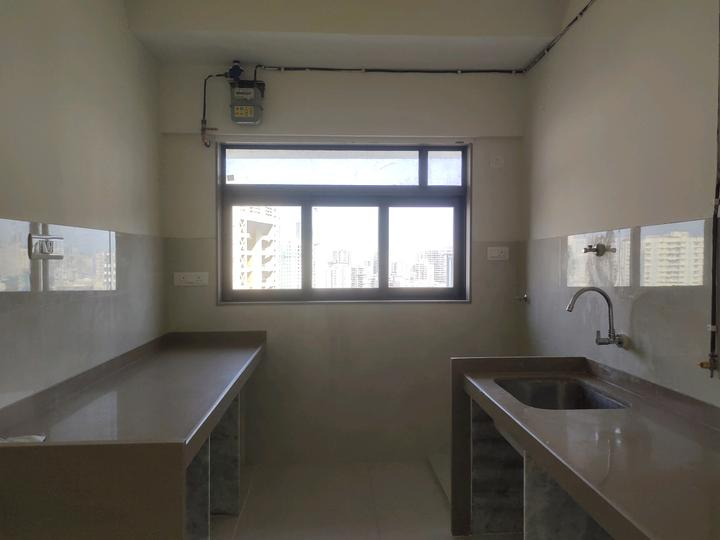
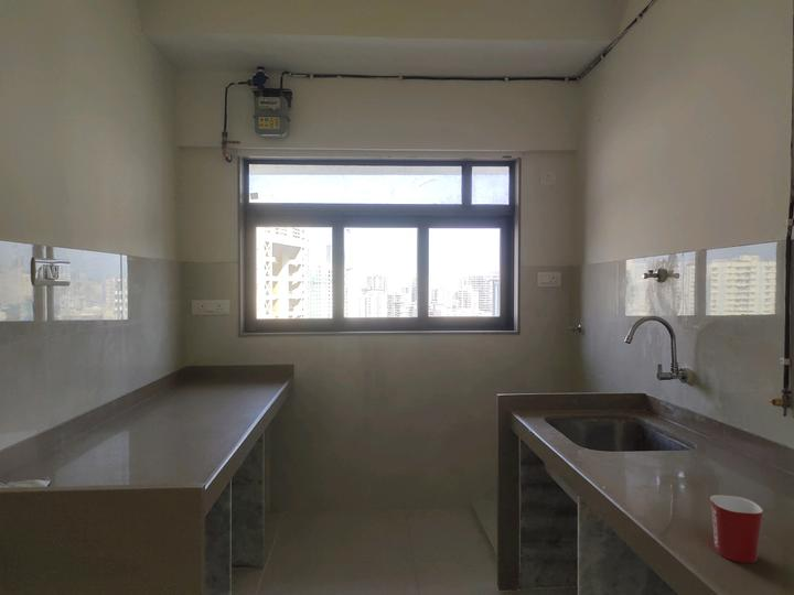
+ mug (730, 523)
